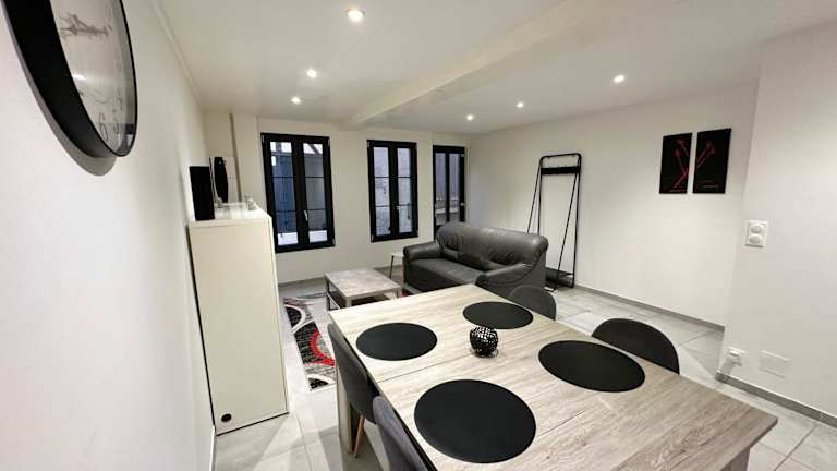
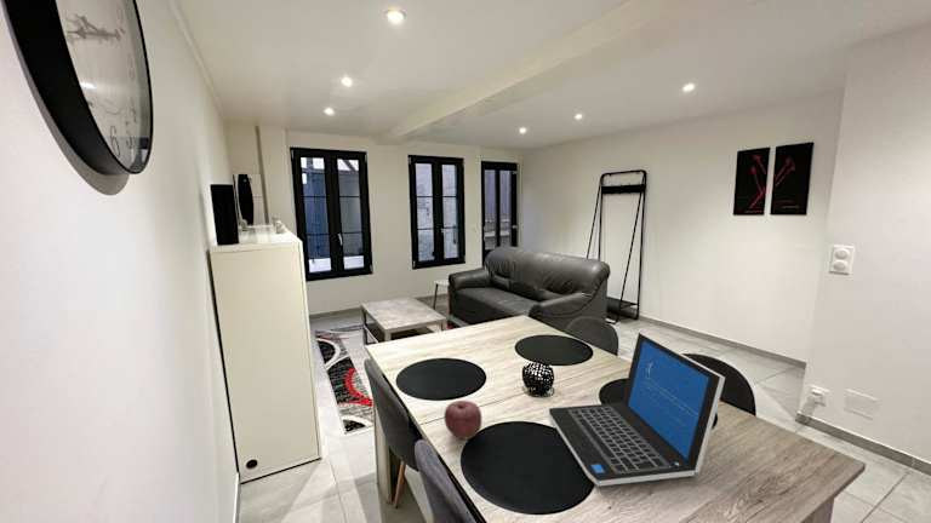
+ laptop (623, 397)
+ apple (463, 419)
